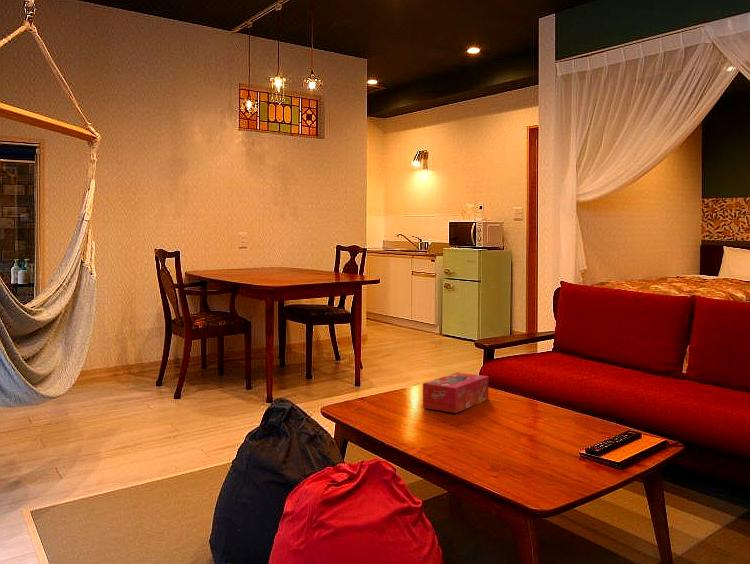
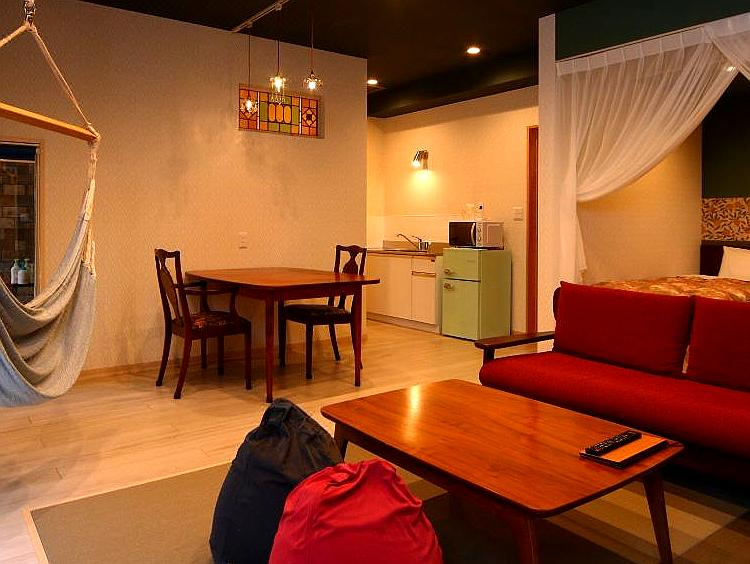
- tissue box (456, 391)
